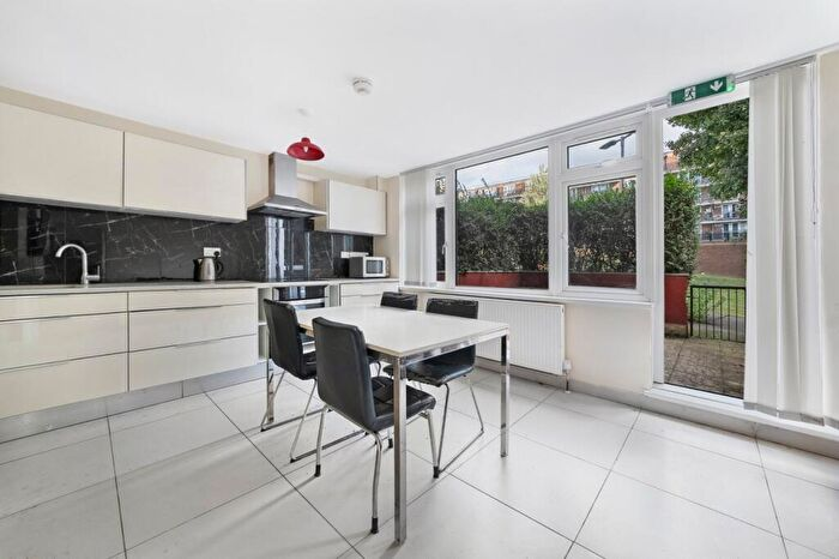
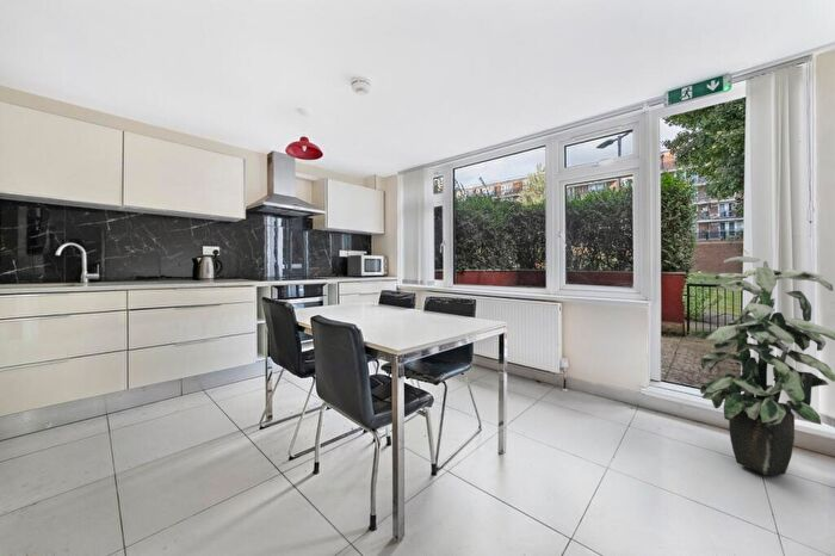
+ indoor plant (755, 359)
